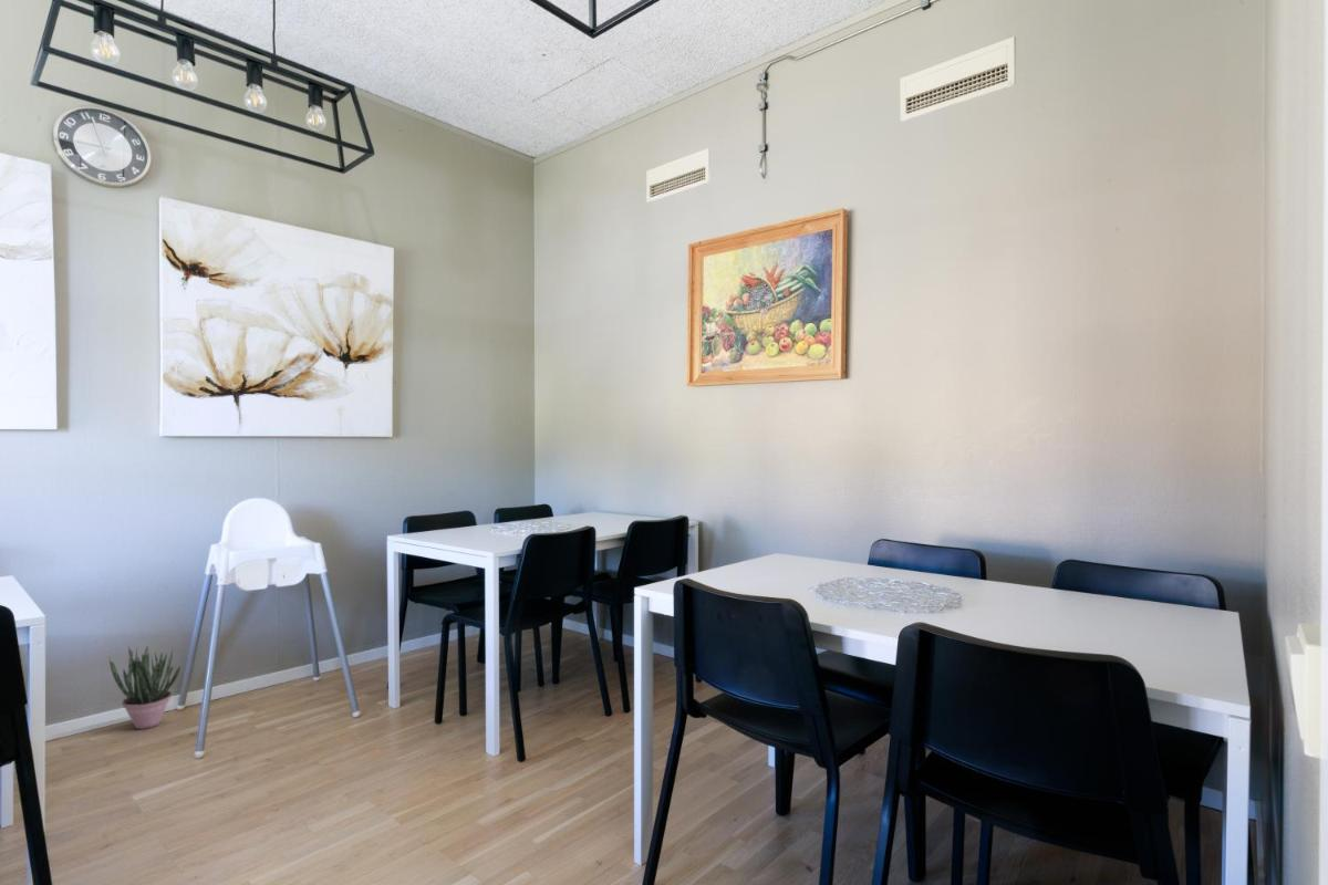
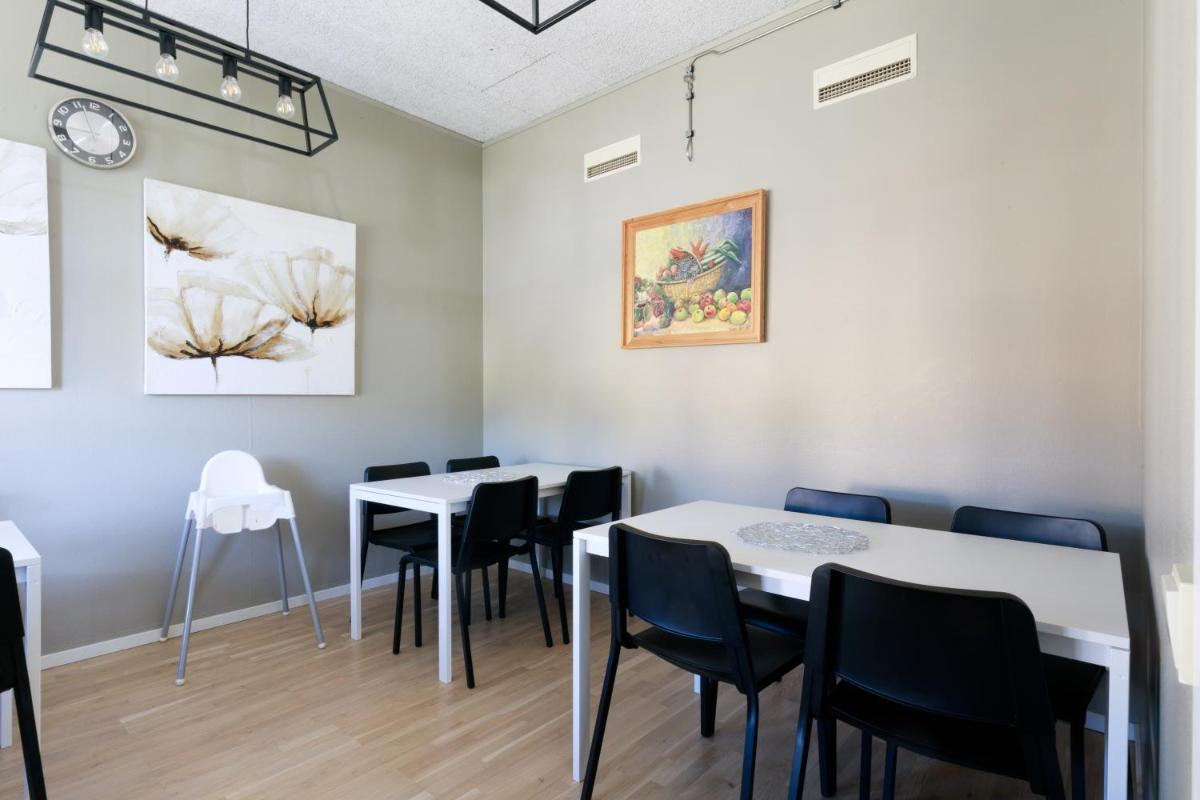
- potted plant (145, 686)
